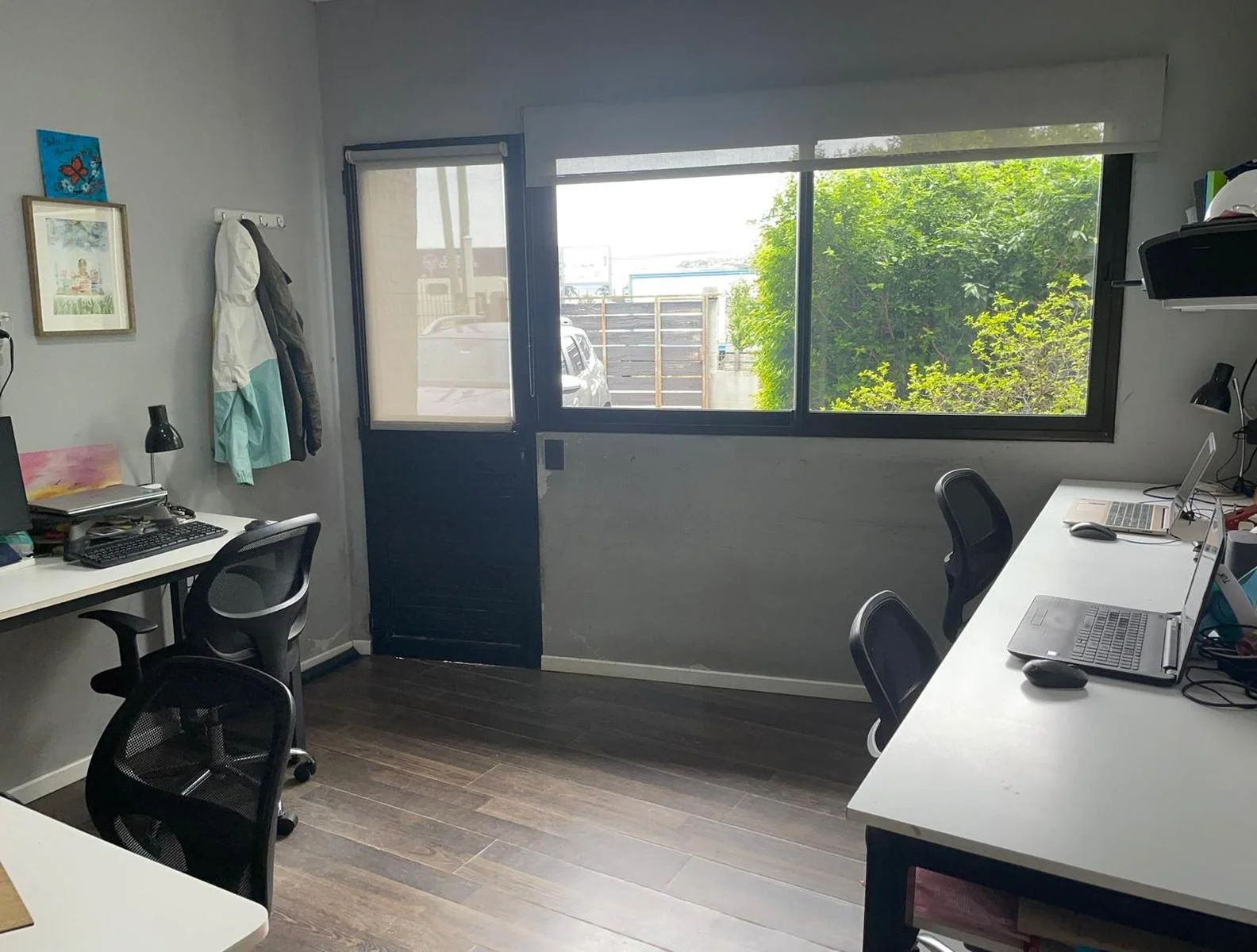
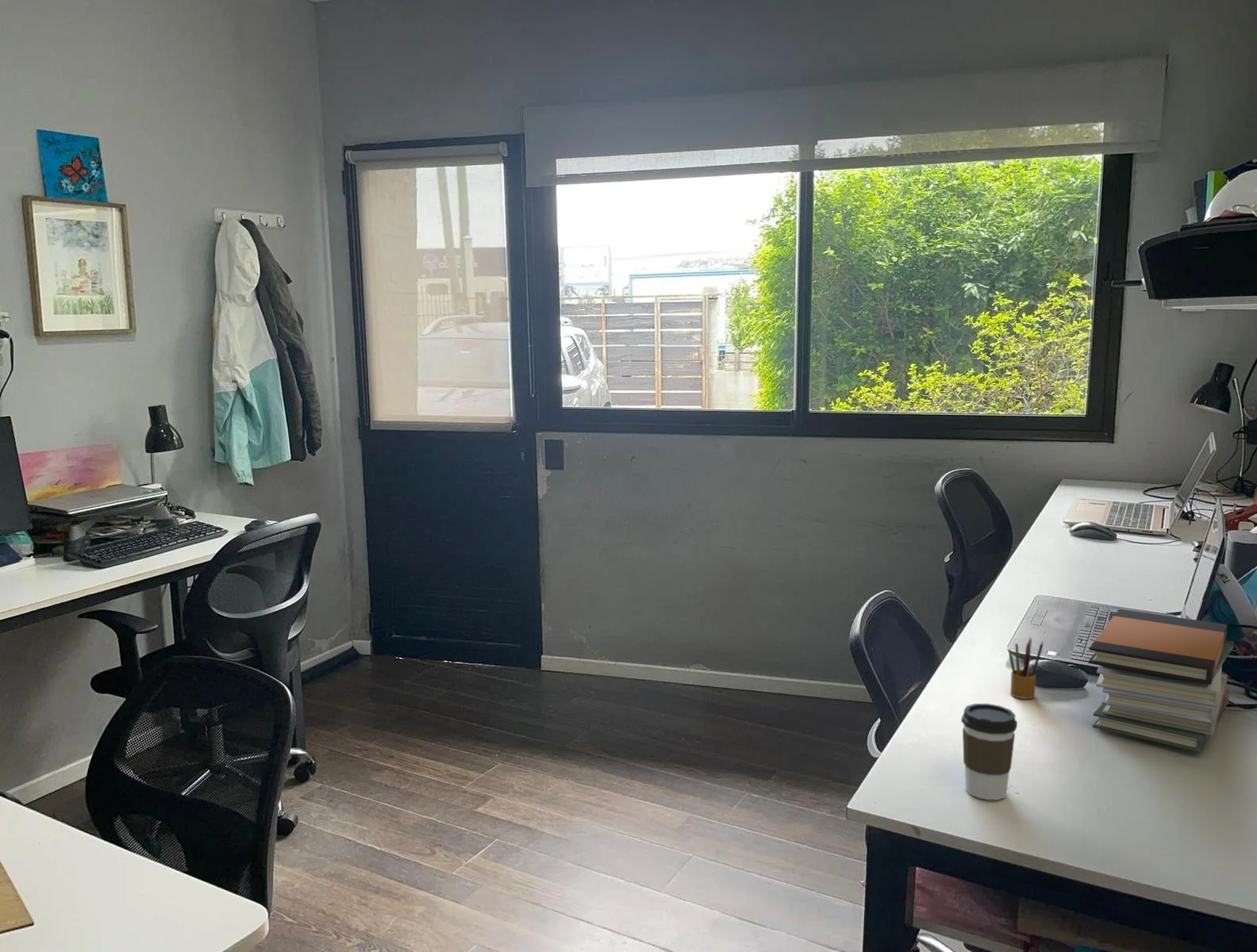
+ coffee cup (987, 751)
+ pencil box (1024, 668)
+ book stack (1161, 676)
